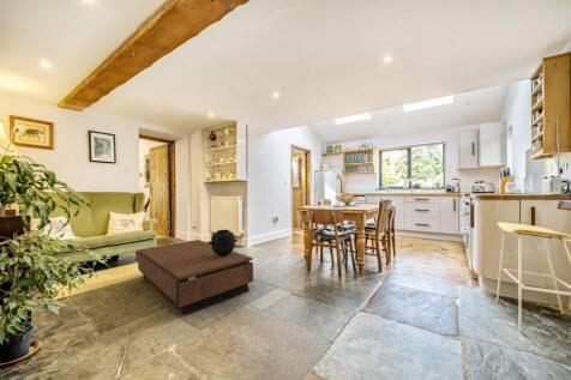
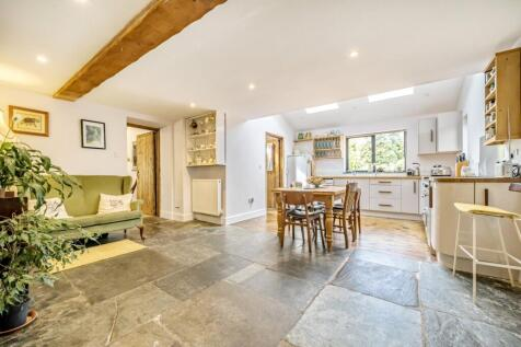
- decorative sphere (223, 242)
- coffee table (191, 269)
